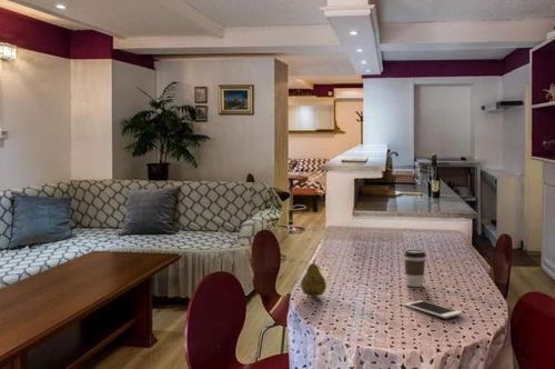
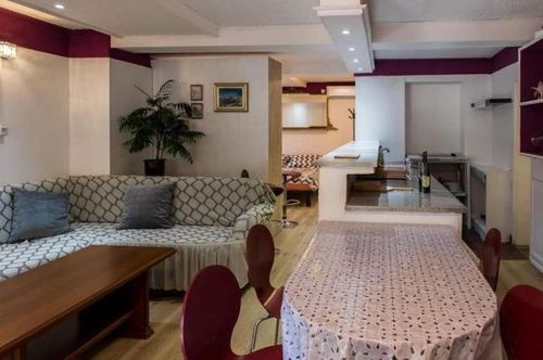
- coffee cup (414, 268)
- fruit (313, 278)
- cell phone (432, 308)
